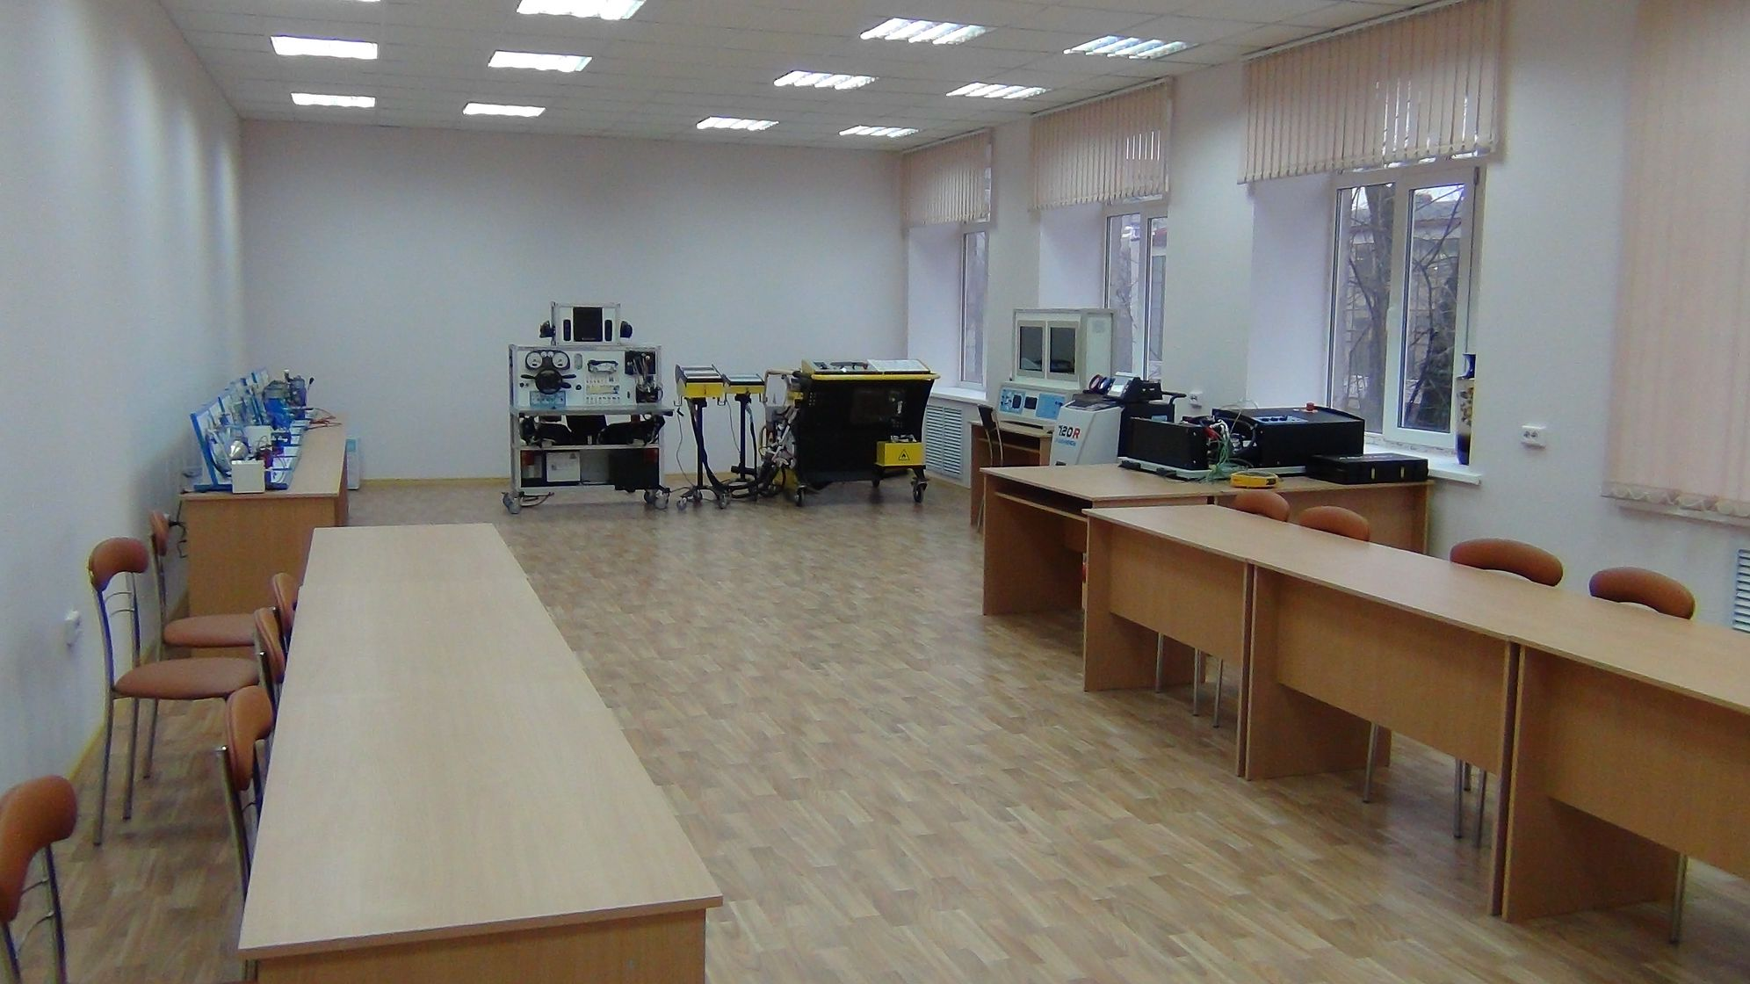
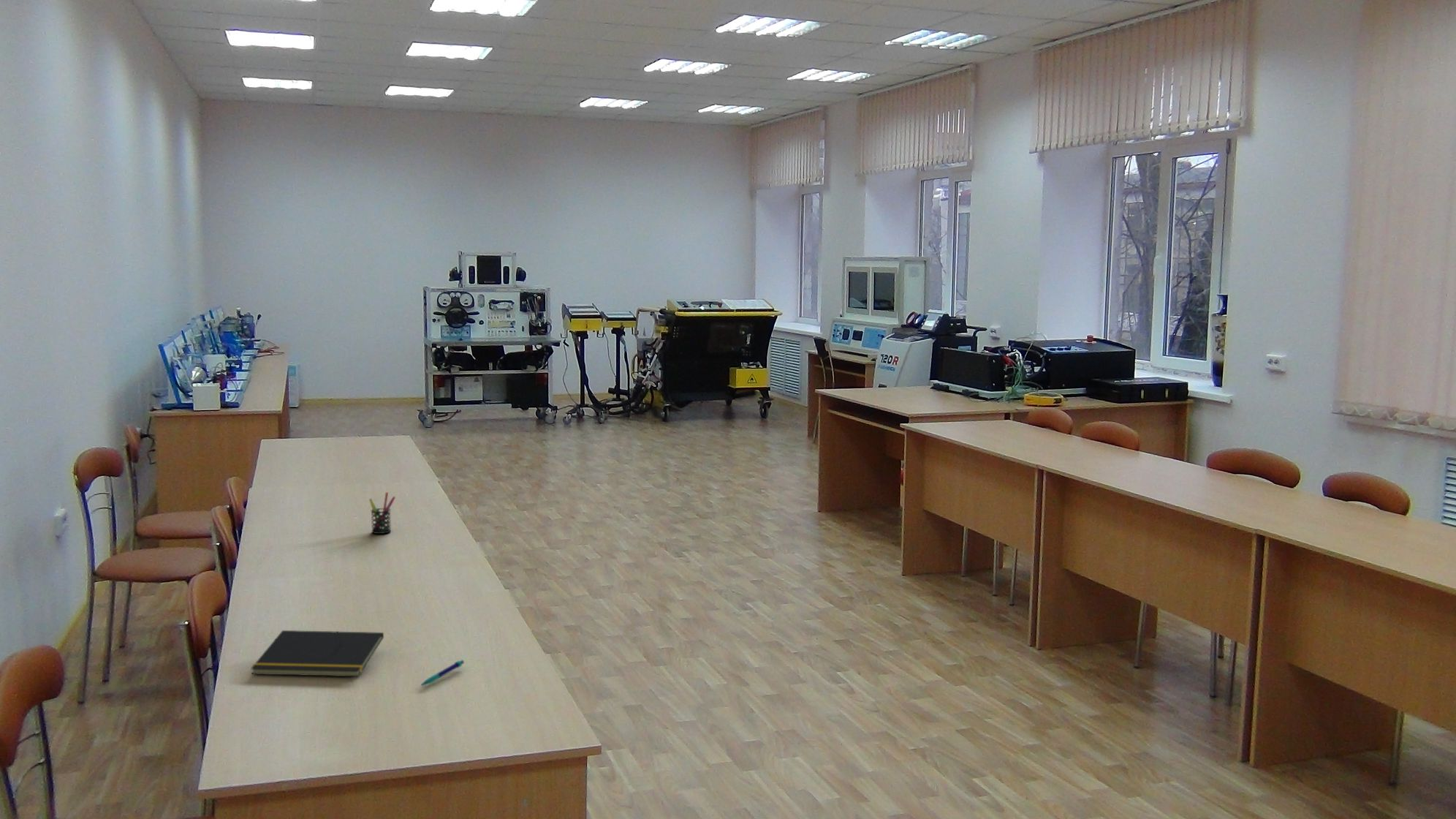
+ pen (441, 673)
+ pen holder (379, 512)
+ notepad (319, 652)
